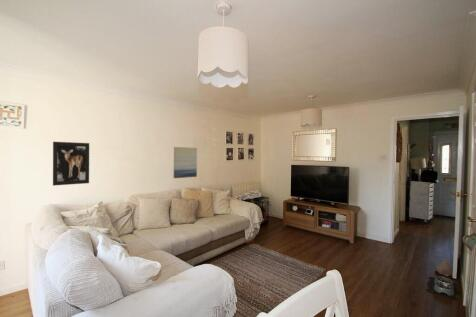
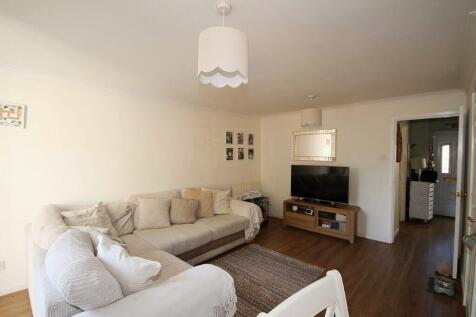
- wall art (71, 163)
- wall art (185, 162)
